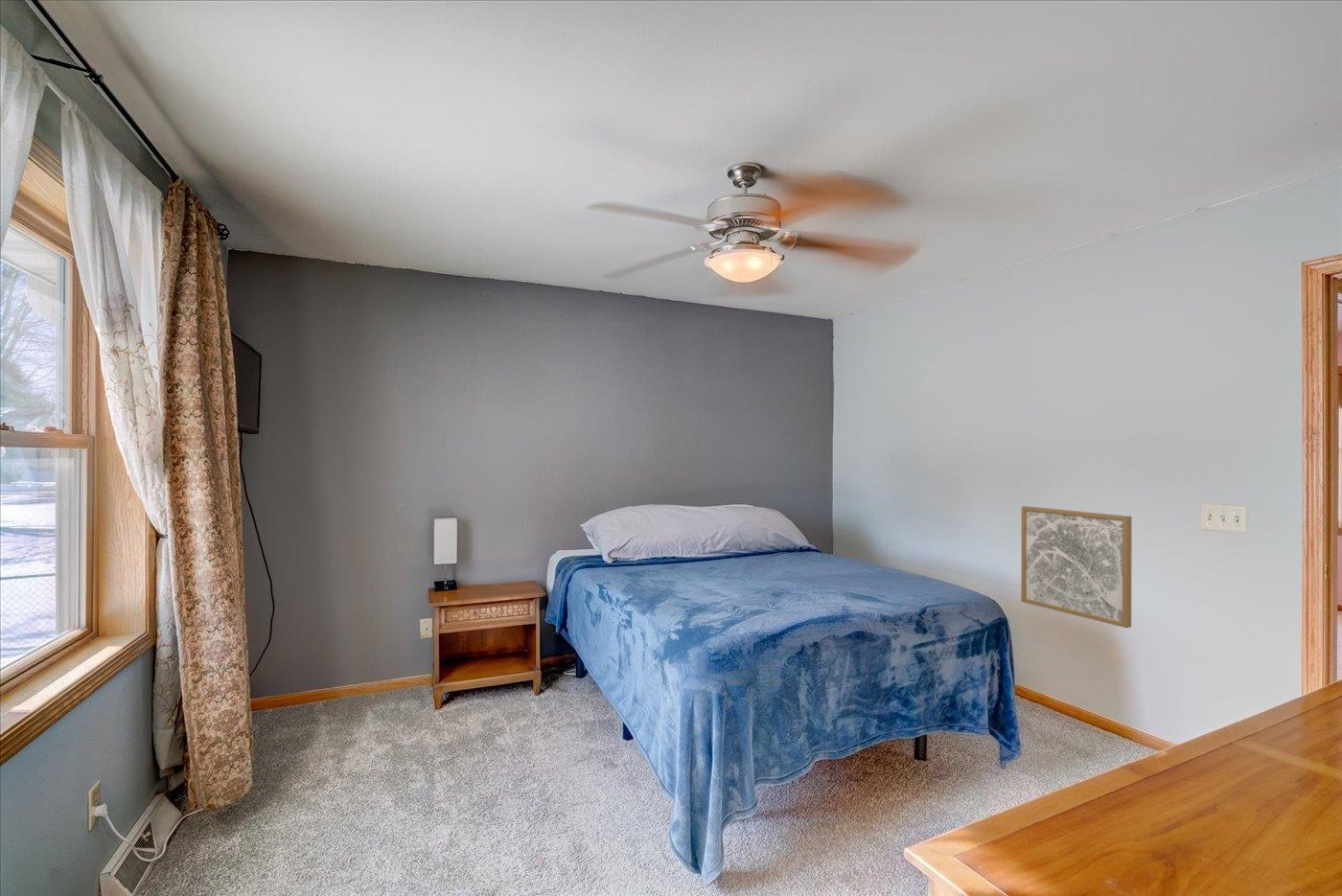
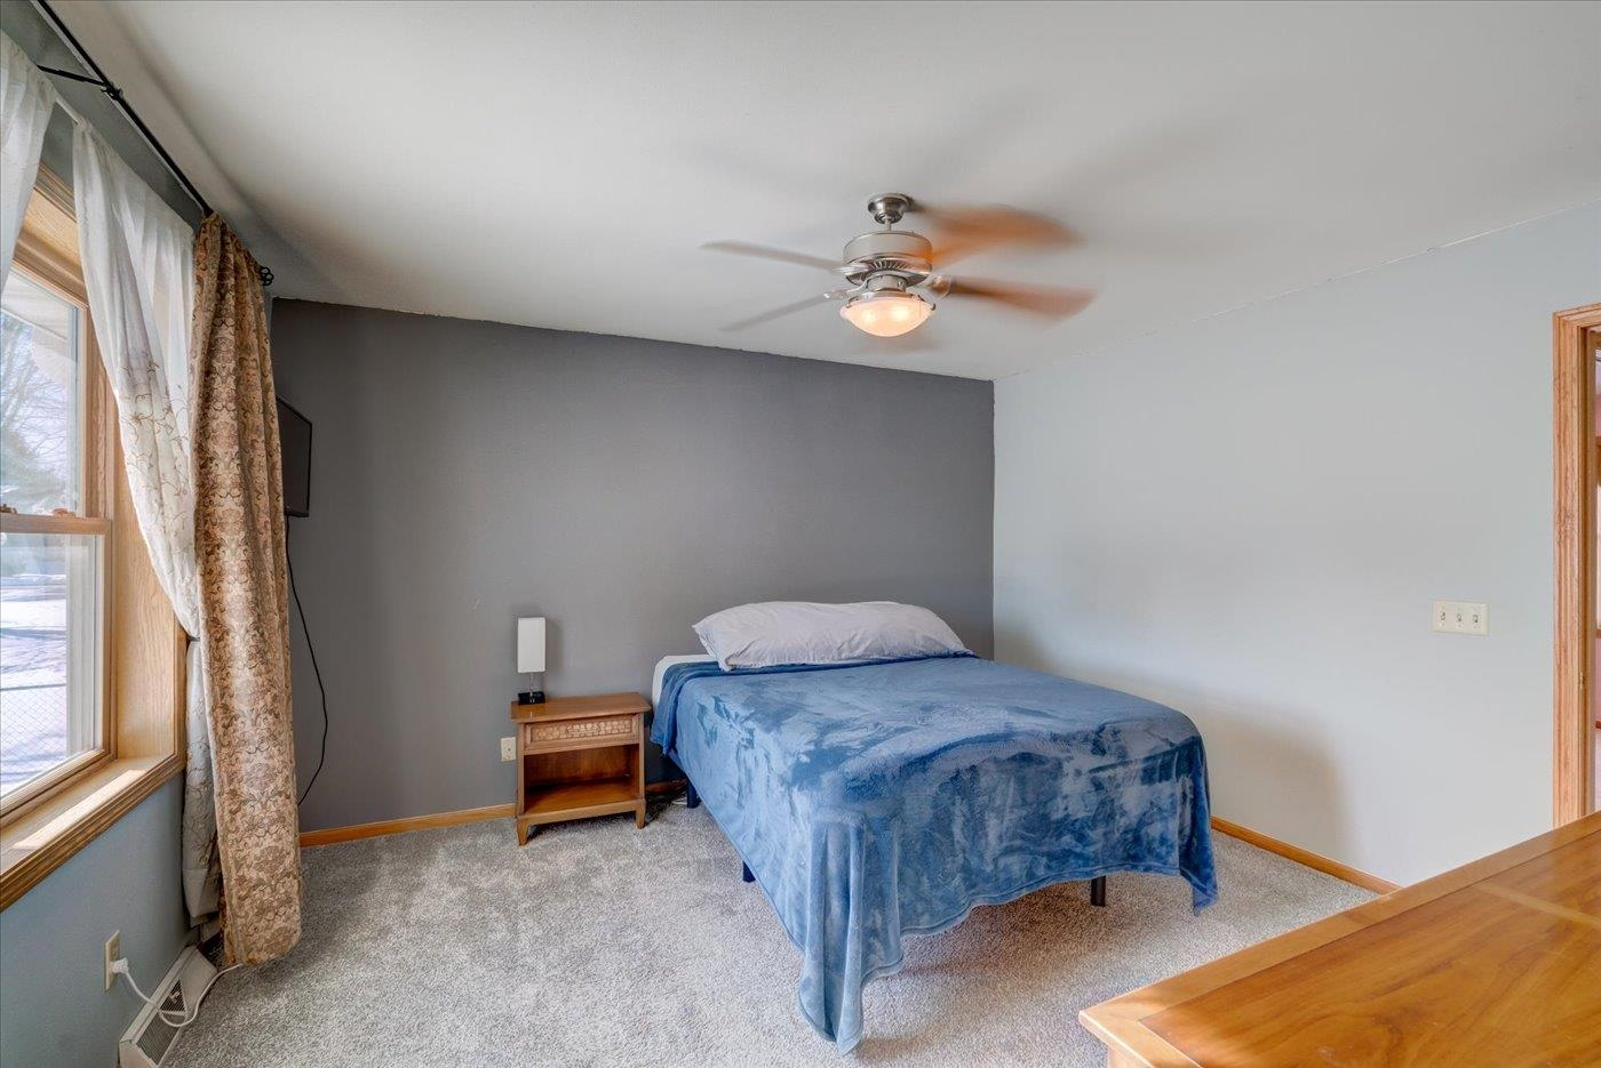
- wall art (1072, 562)
